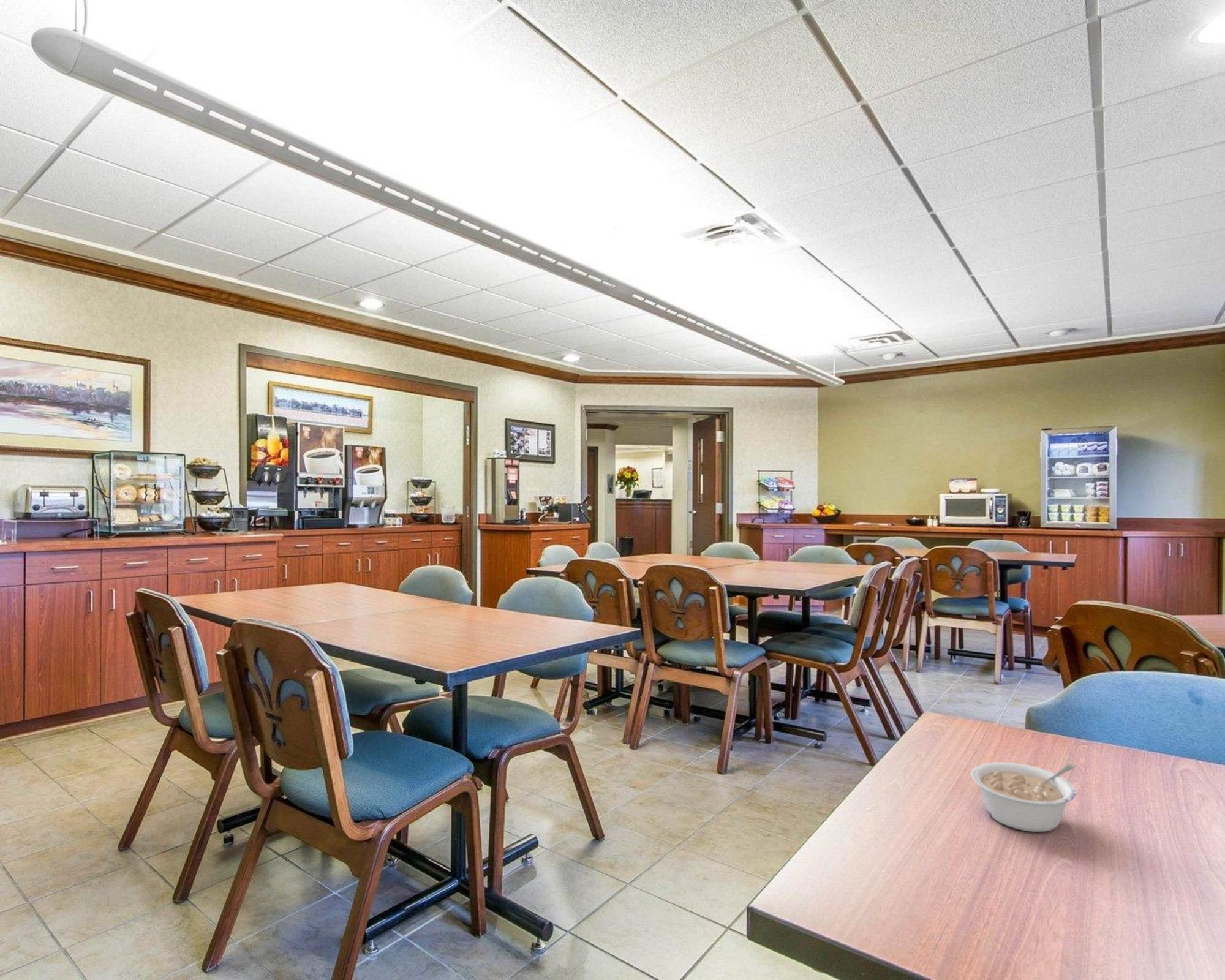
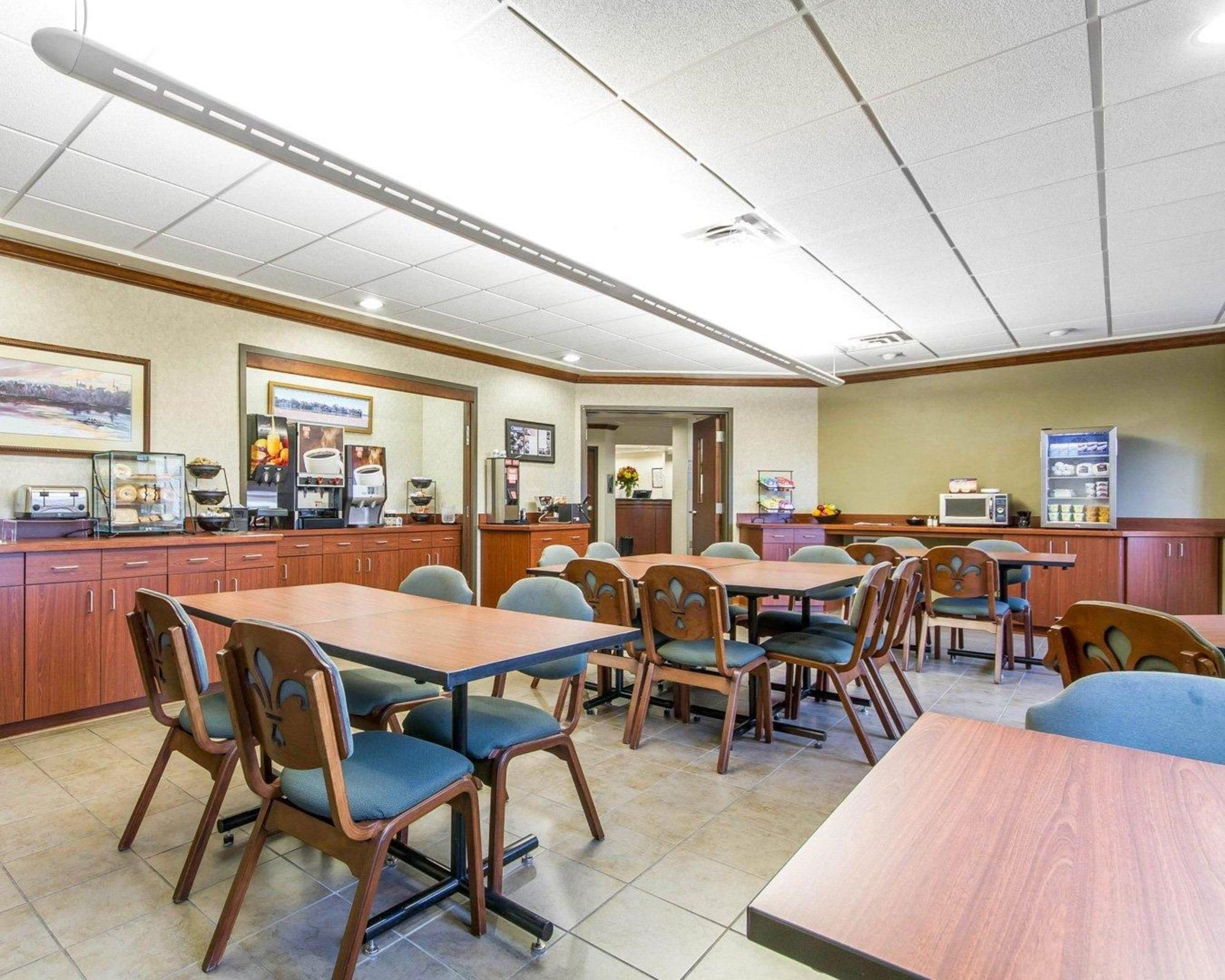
- legume (1022, 793)
